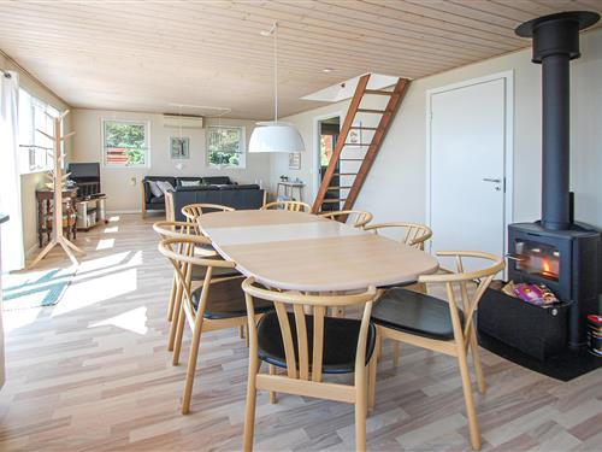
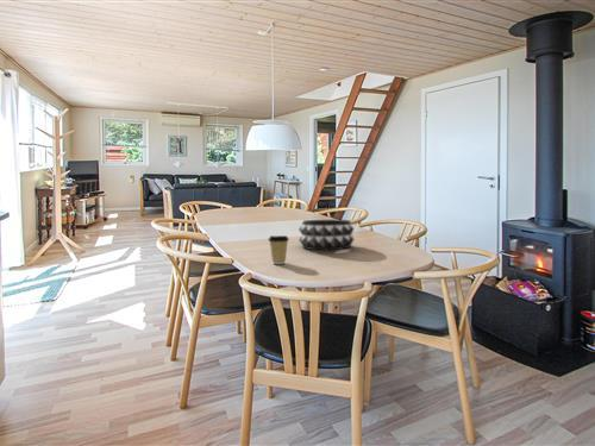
+ decorative bowl (326, 233)
+ coffee cup (278, 249)
